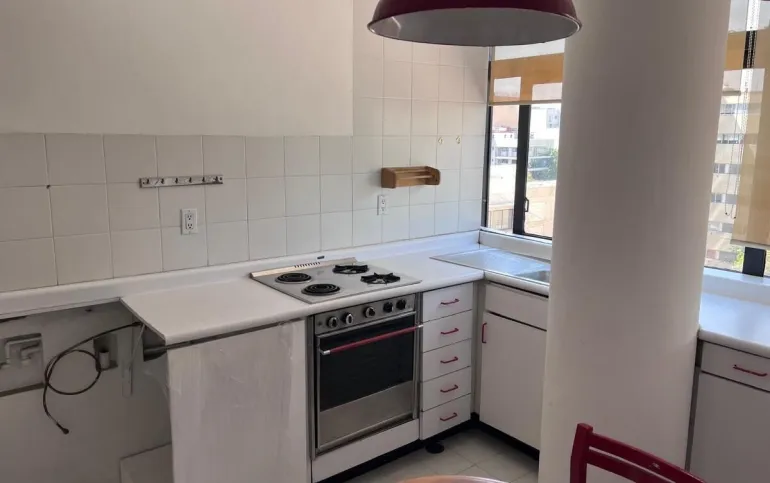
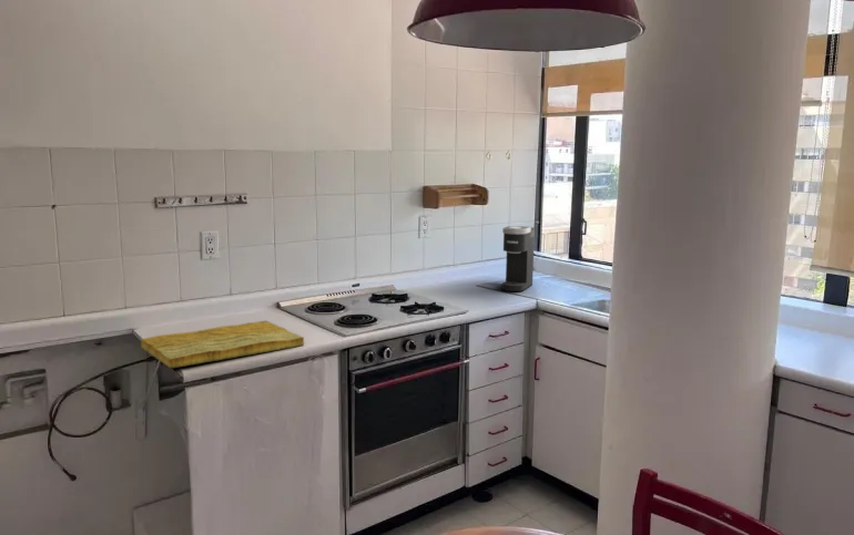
+ coffee maker (518, 256)
+ cutting board (223, 340)
